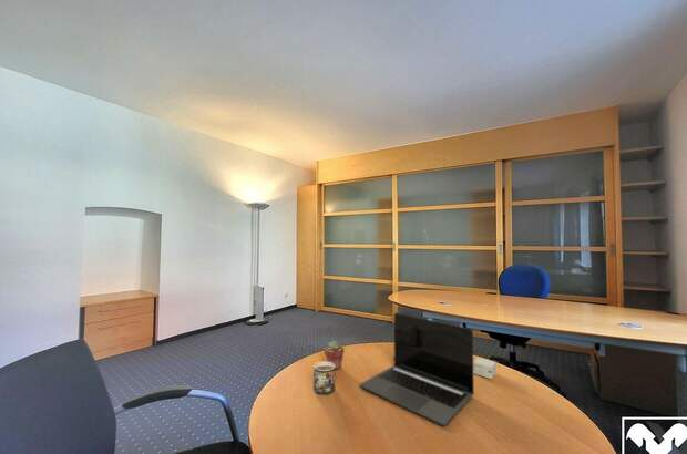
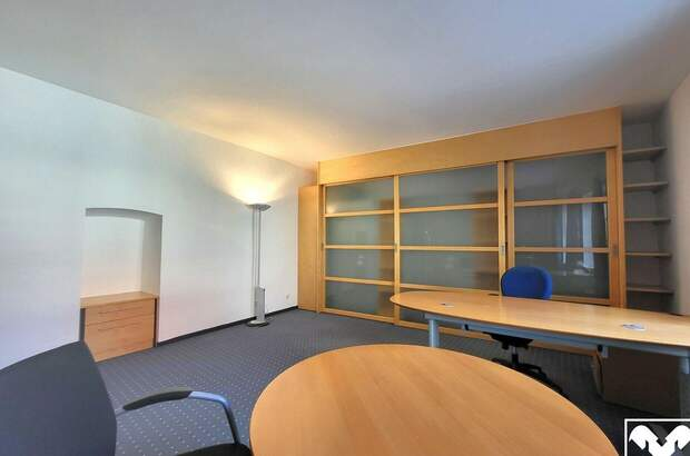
- mug (325, 374)
- laptop (414, 359)
- small box (484, 368)
- potted succulent (334, 353)
